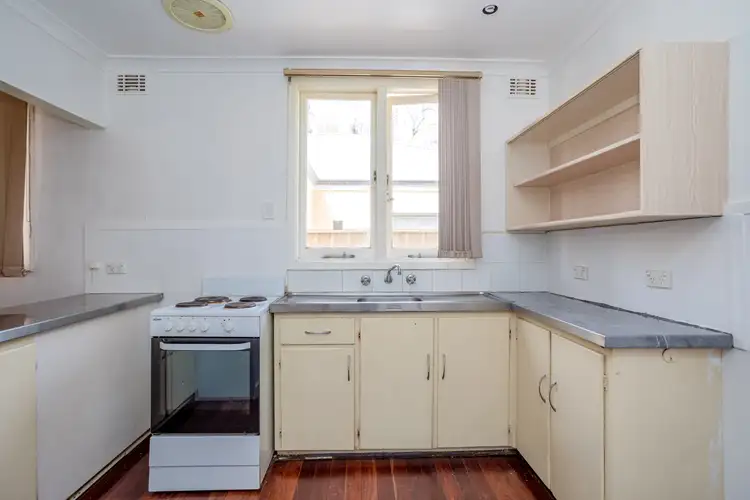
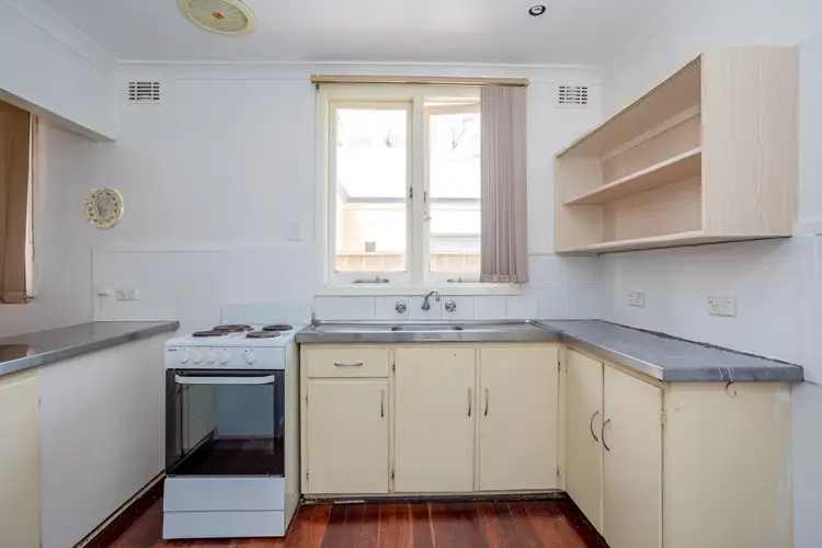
+ decorative plate (102, 208)
